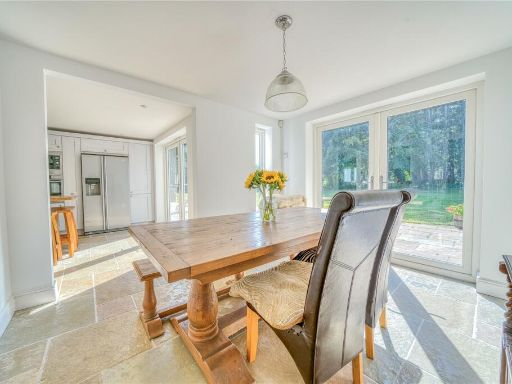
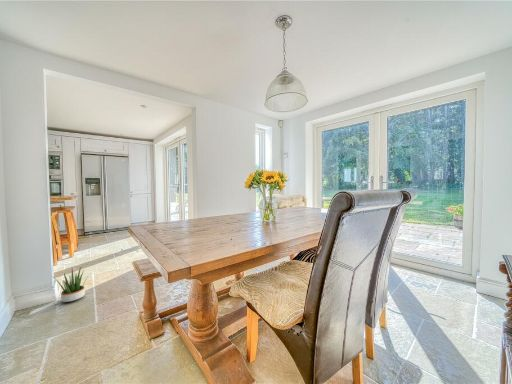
+ potted plant (72, 283)
